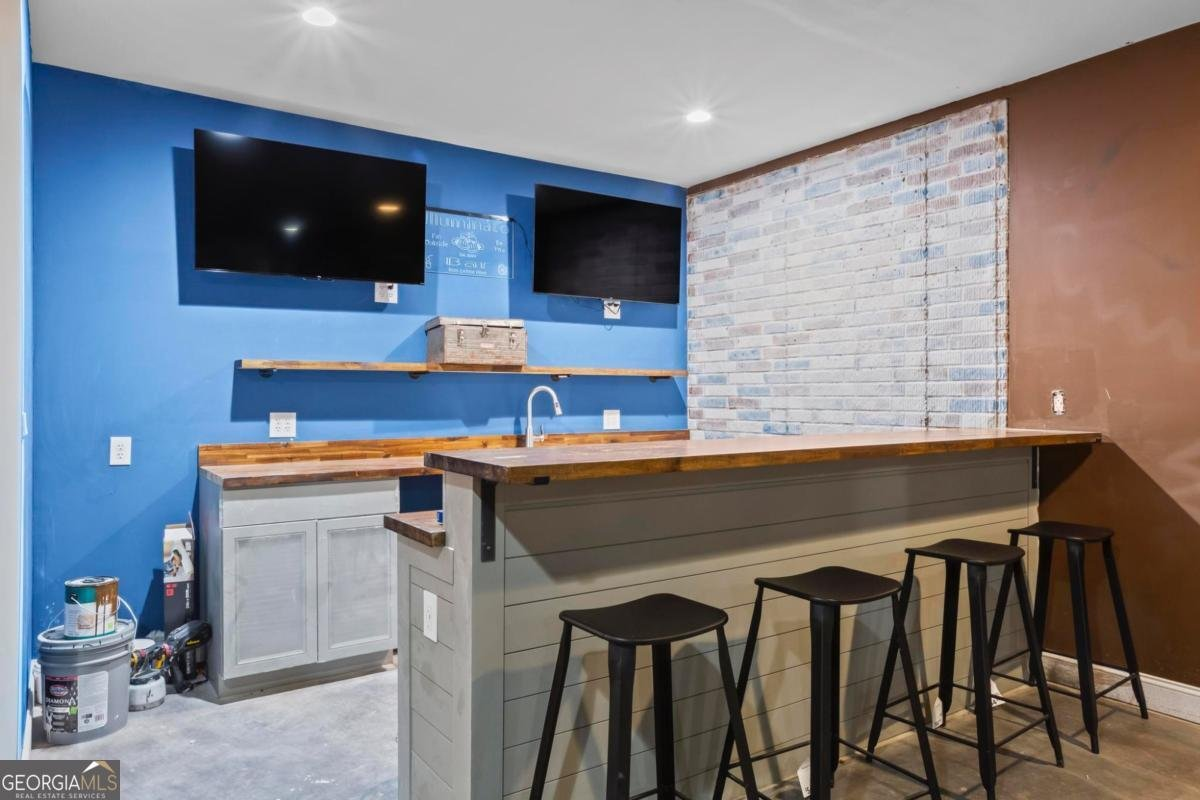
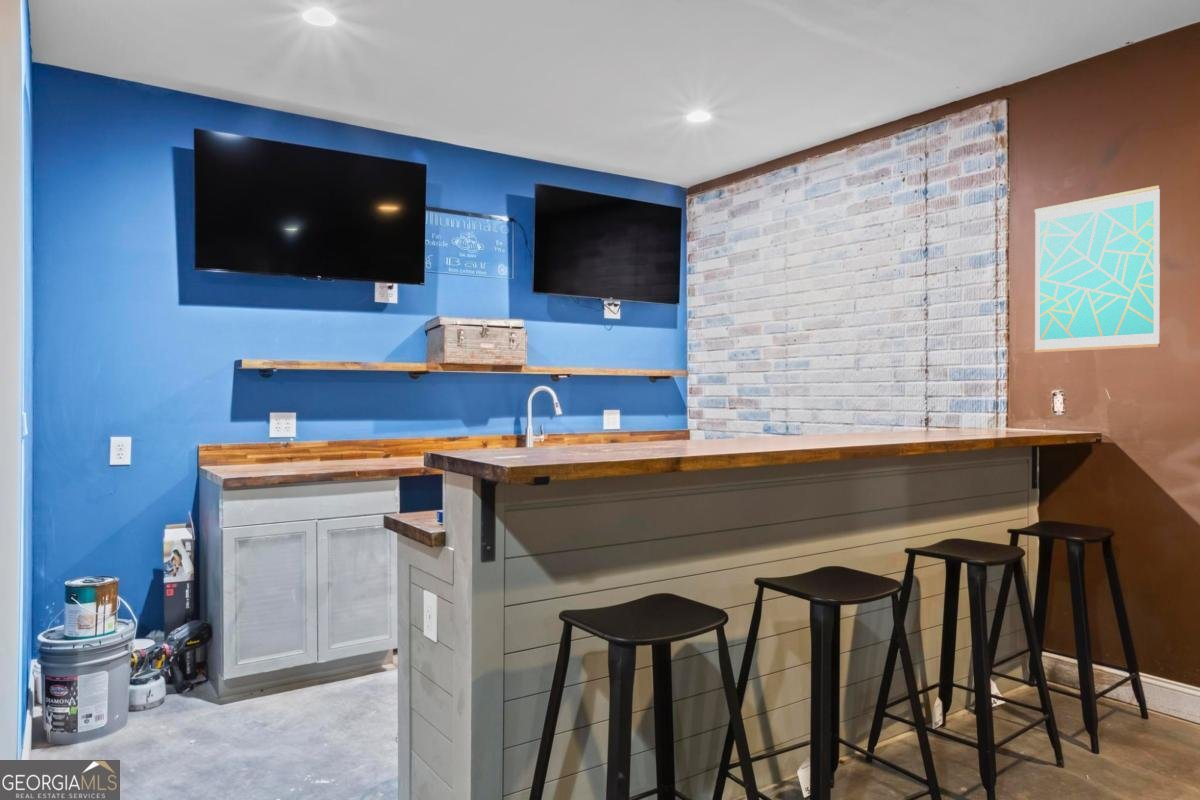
+ wall art (1093, 274)
